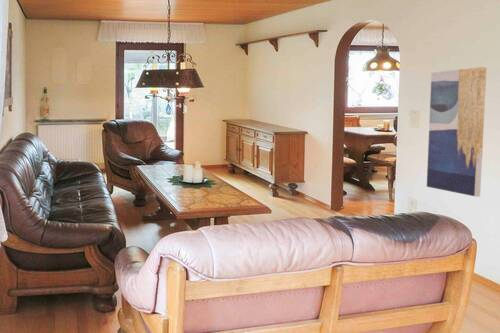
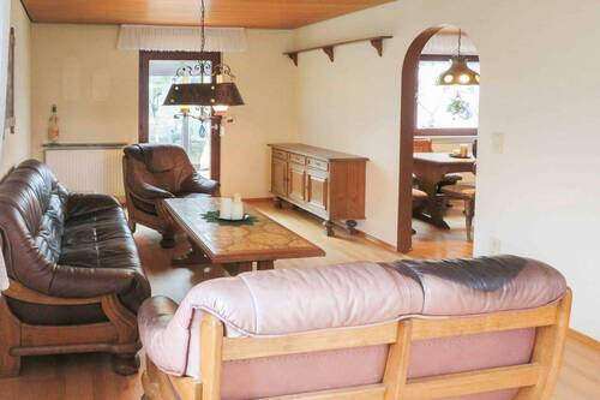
- wall art (454, 131)
